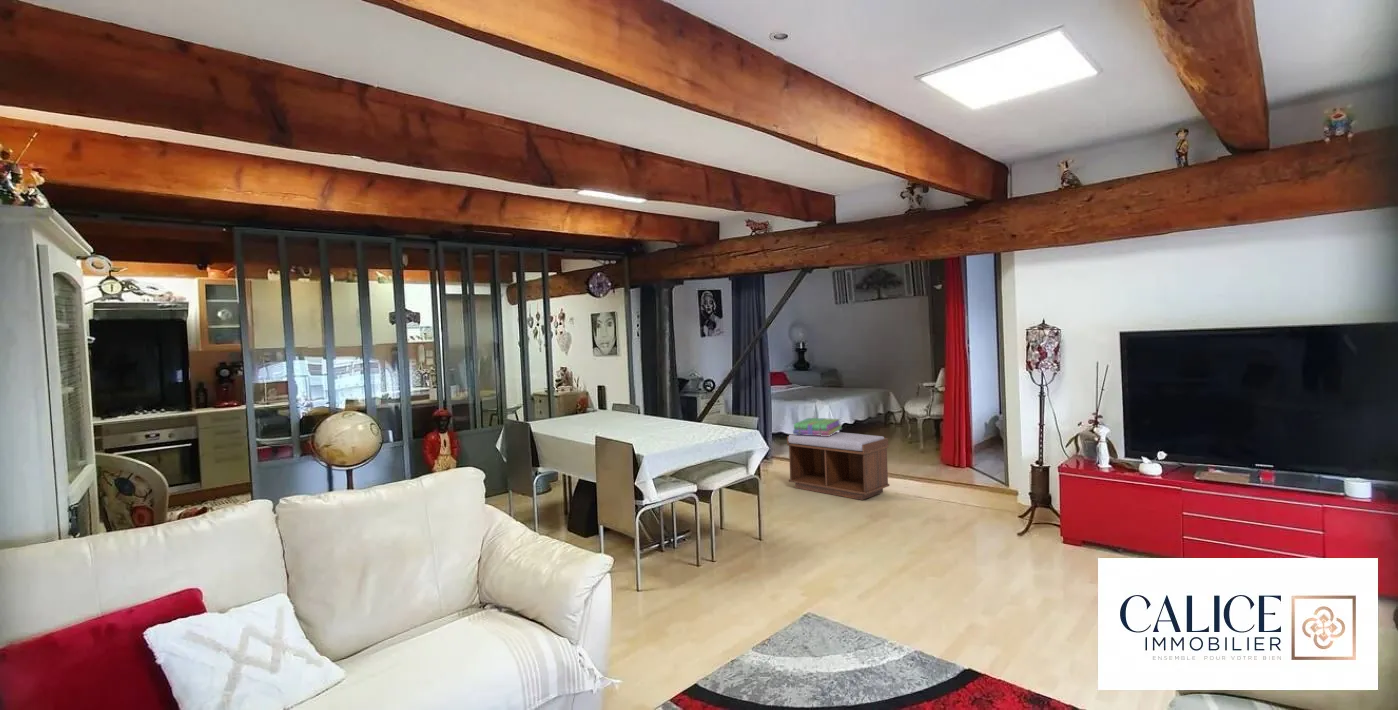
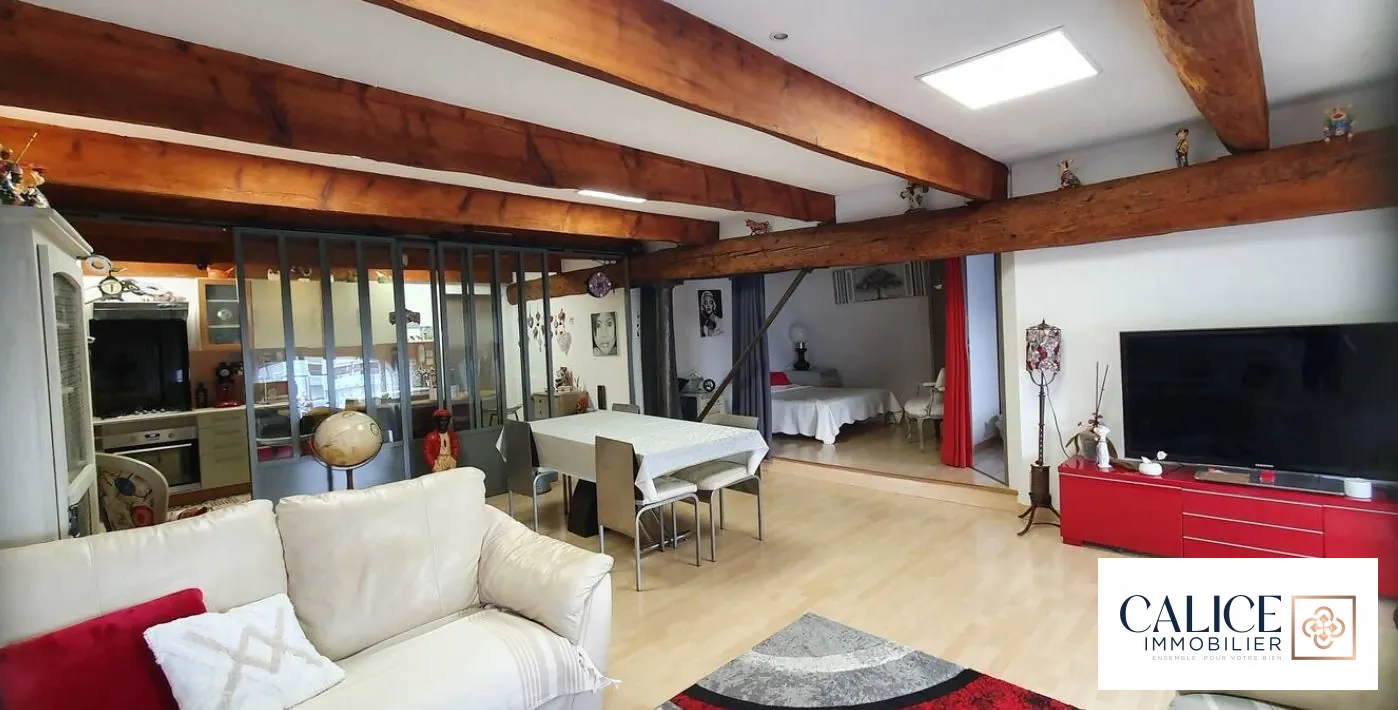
- stack of books (817, 427)
- bench (836, 462)
